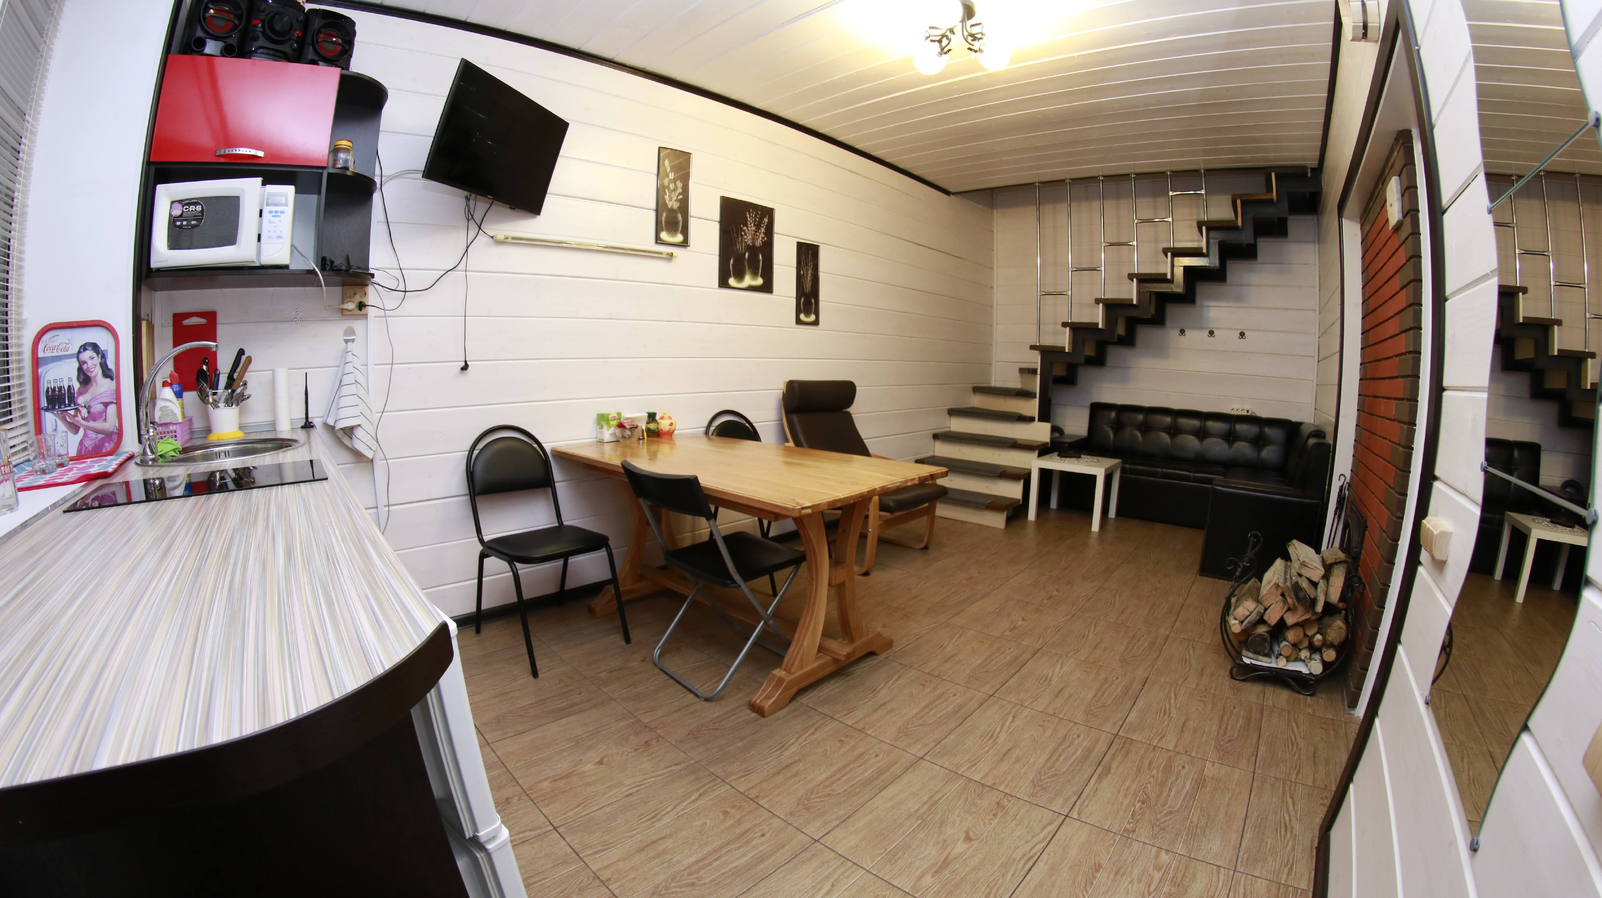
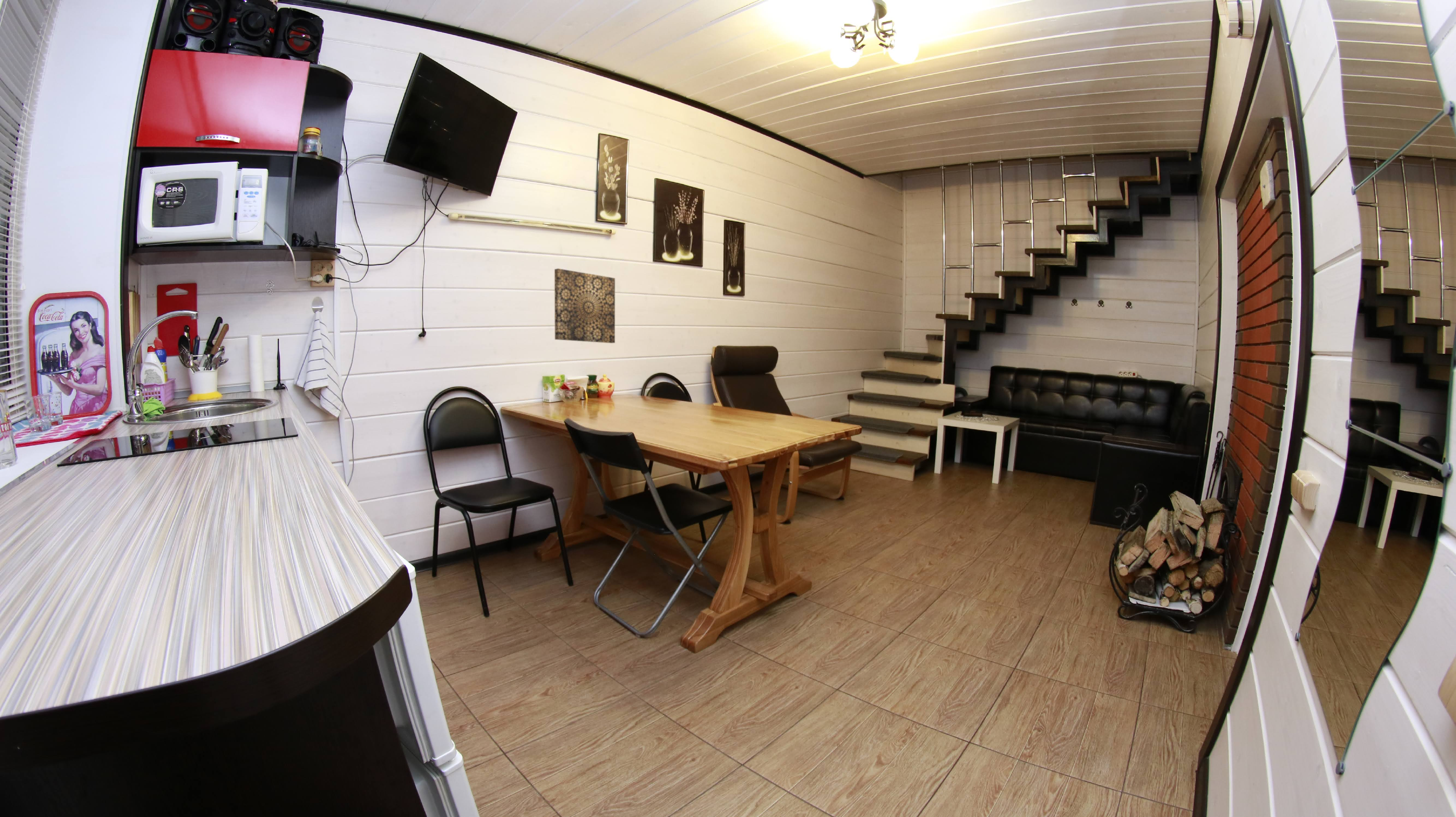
+ wall art (586, 307)
